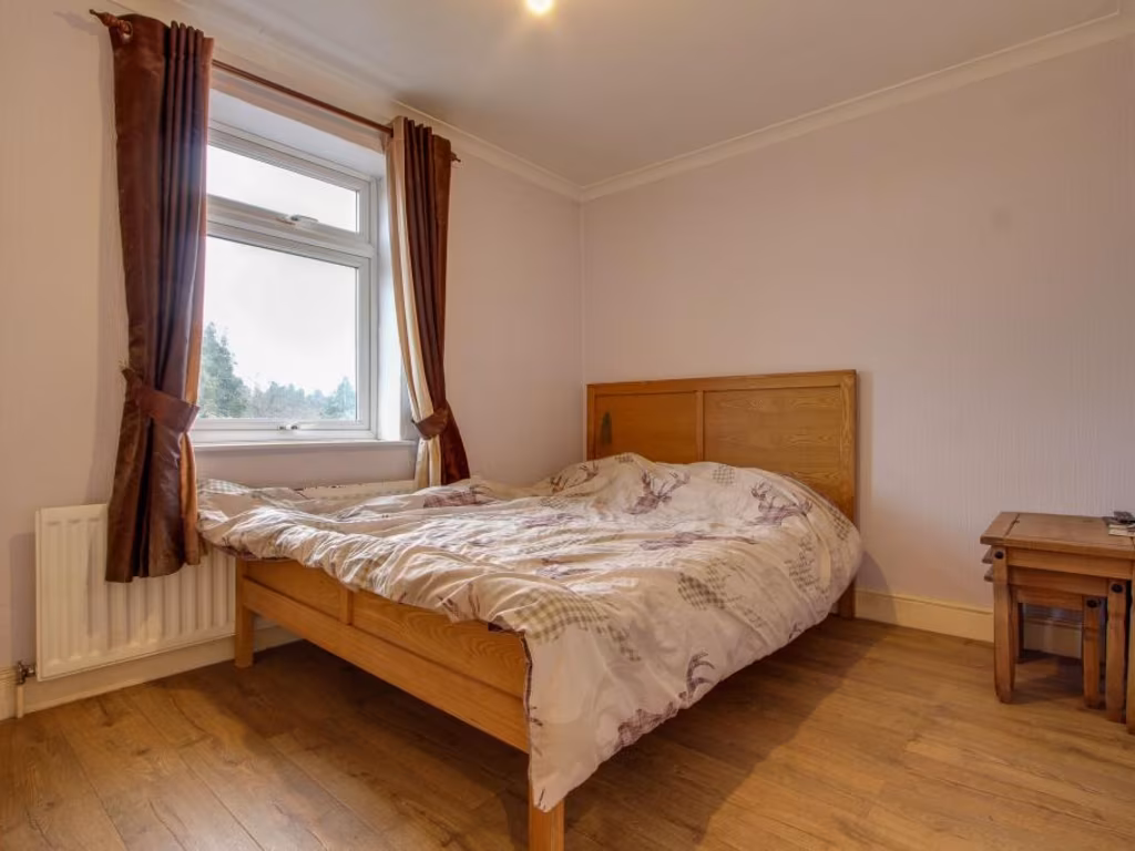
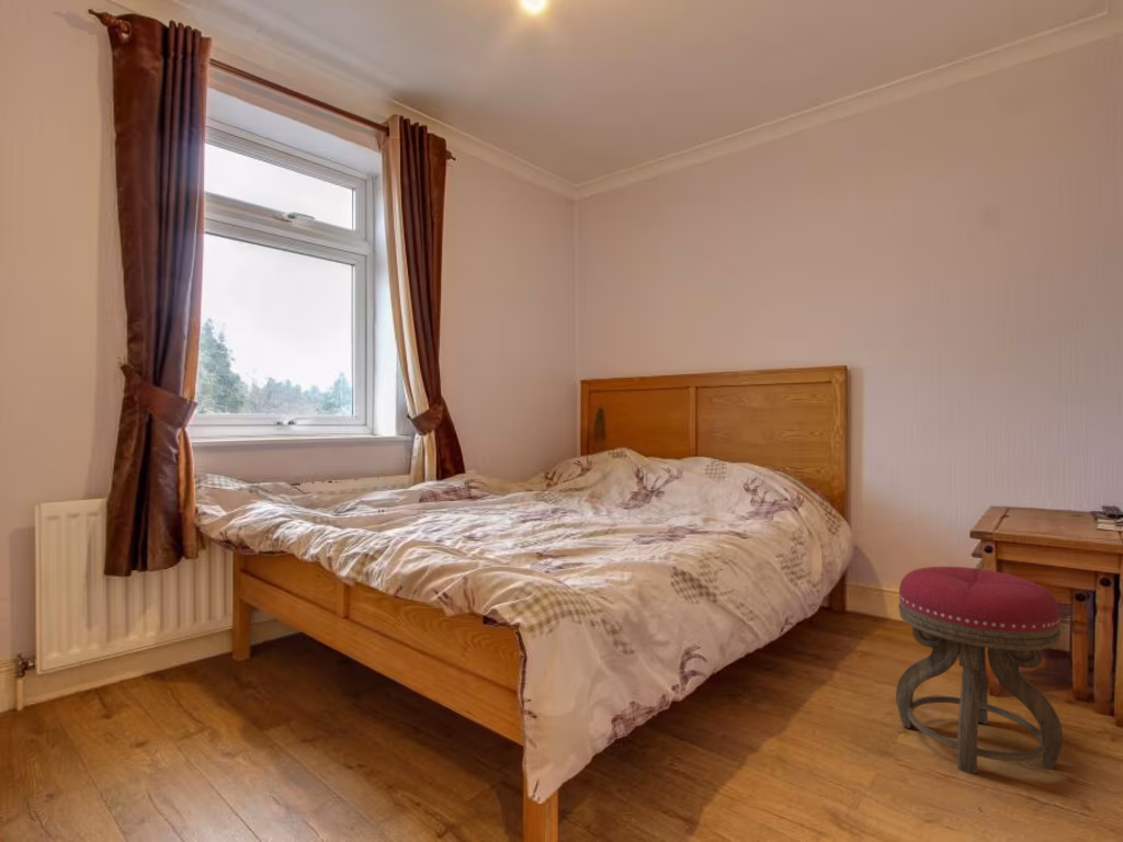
+ stool (974, 660)
